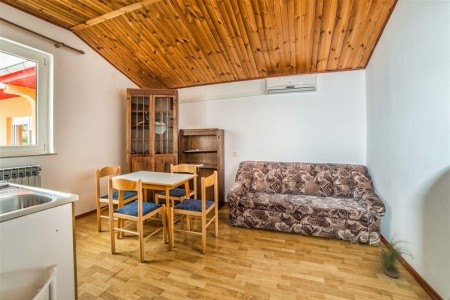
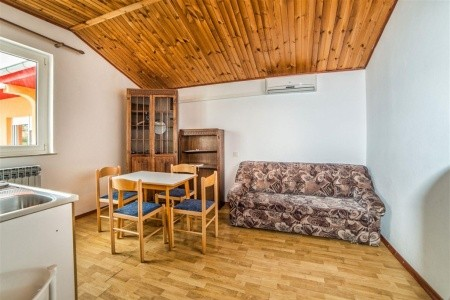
- potted plant (393, 257)
